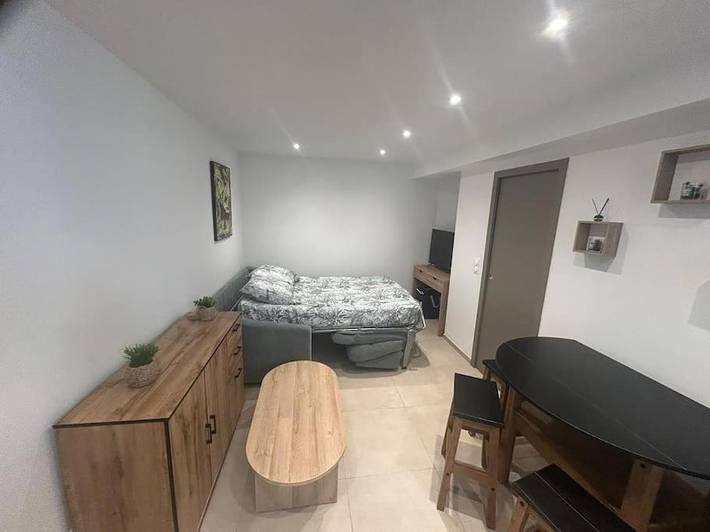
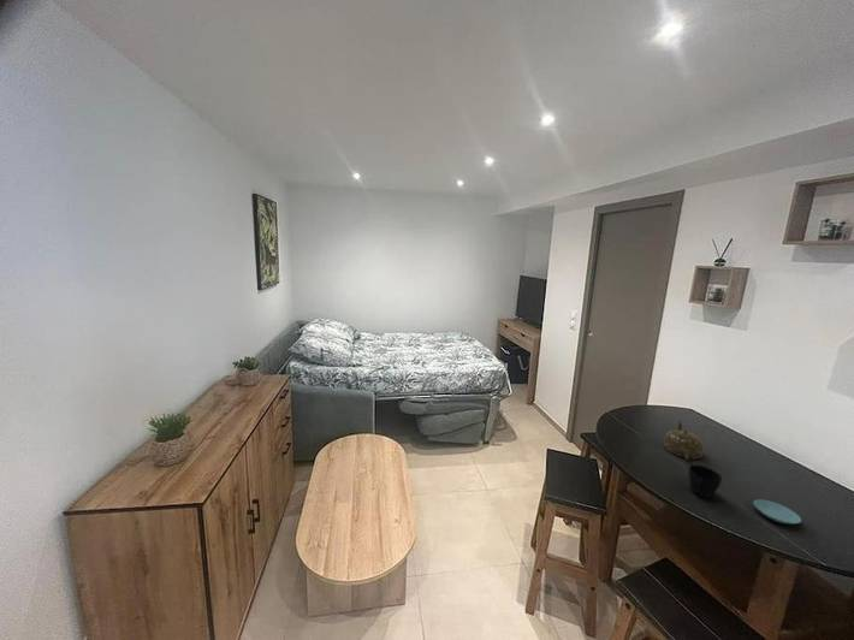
+ saucer (776, 512)
+ cup (701, 482)
+ teapot (683, 439)
